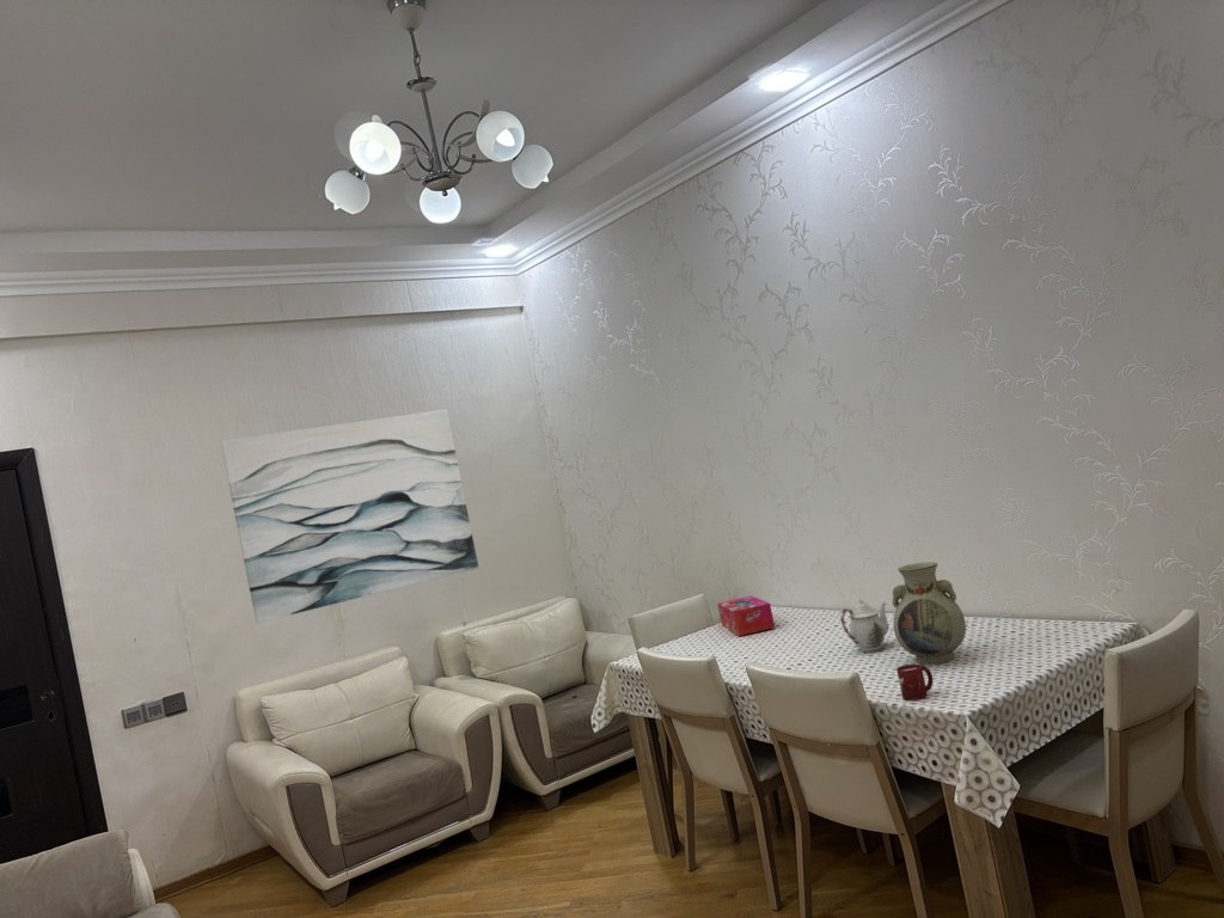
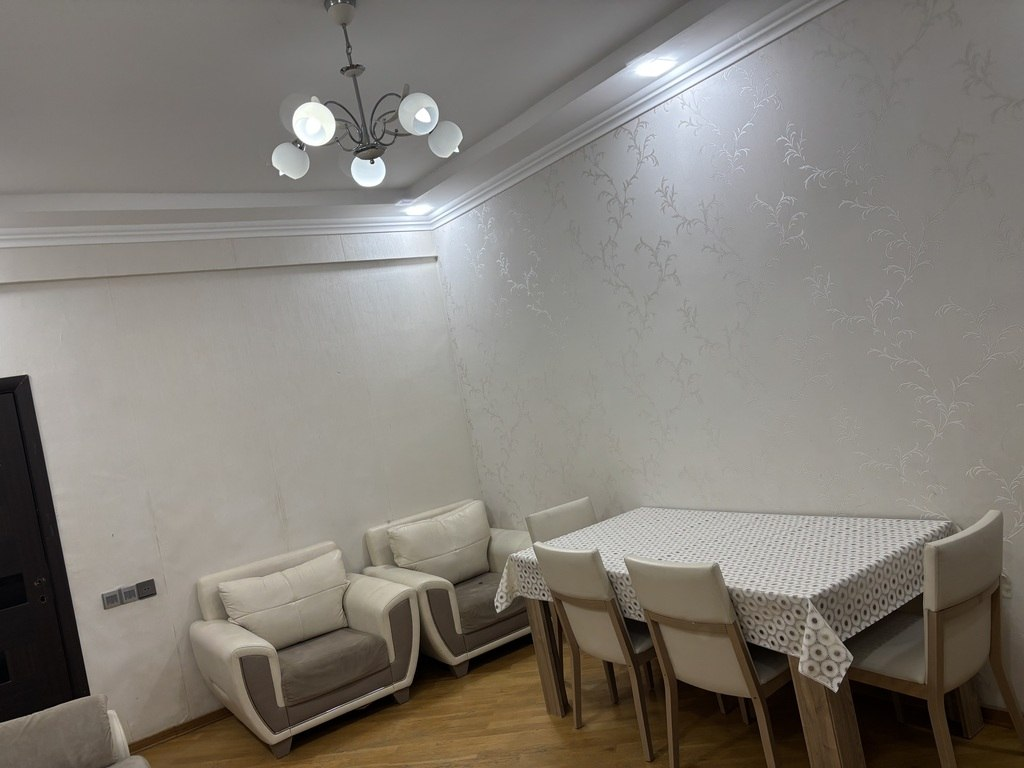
- teapot (865, 623)
- cup (916, 680)
- tissue box (745, 614)
- wall art (357, 508)
- vase (926, 612)
